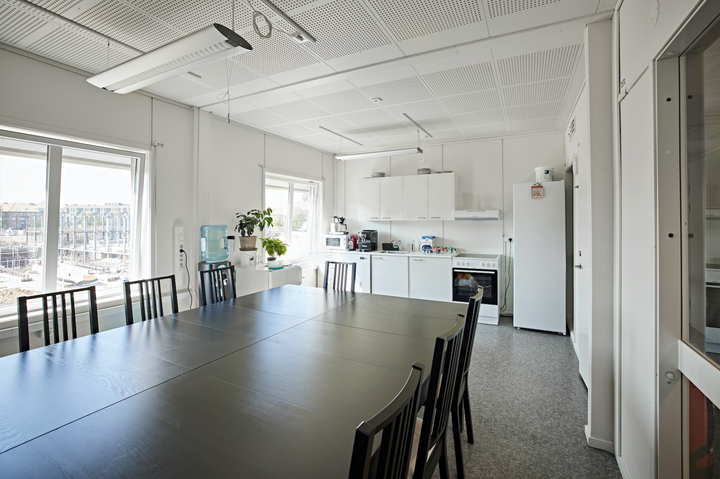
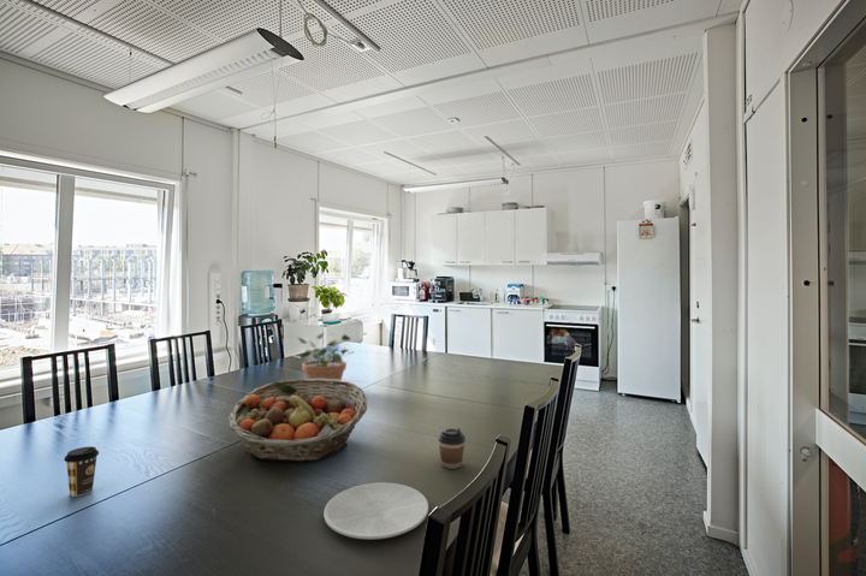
+ potted plant (321, 364)
+ coffee cup (451, 446)
+ plate (376, 509)
+ coffee cup (81, 471)
+ fruit basket (299, 416)
